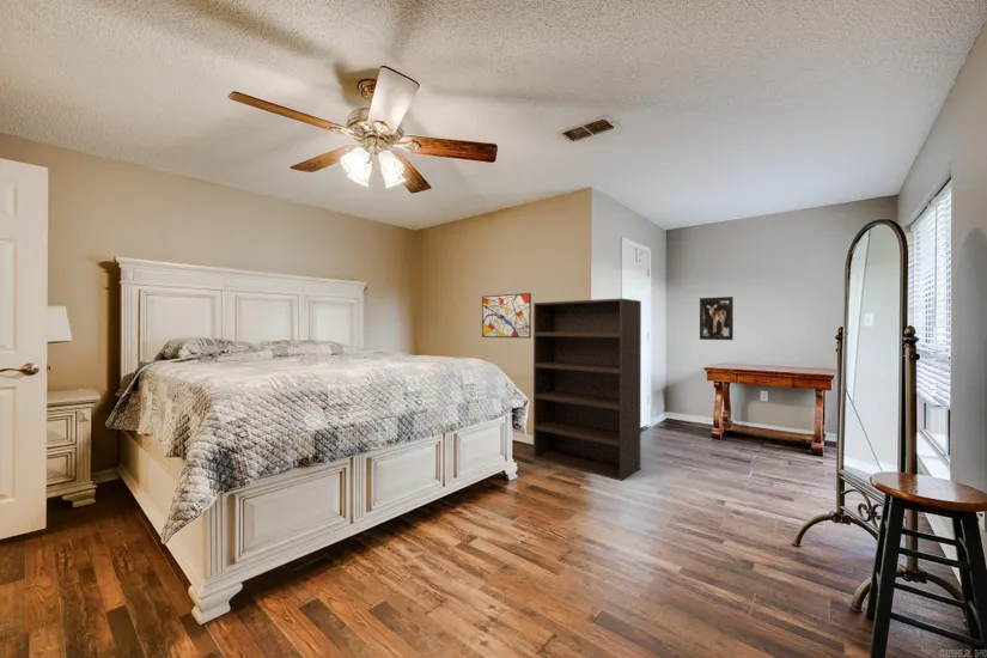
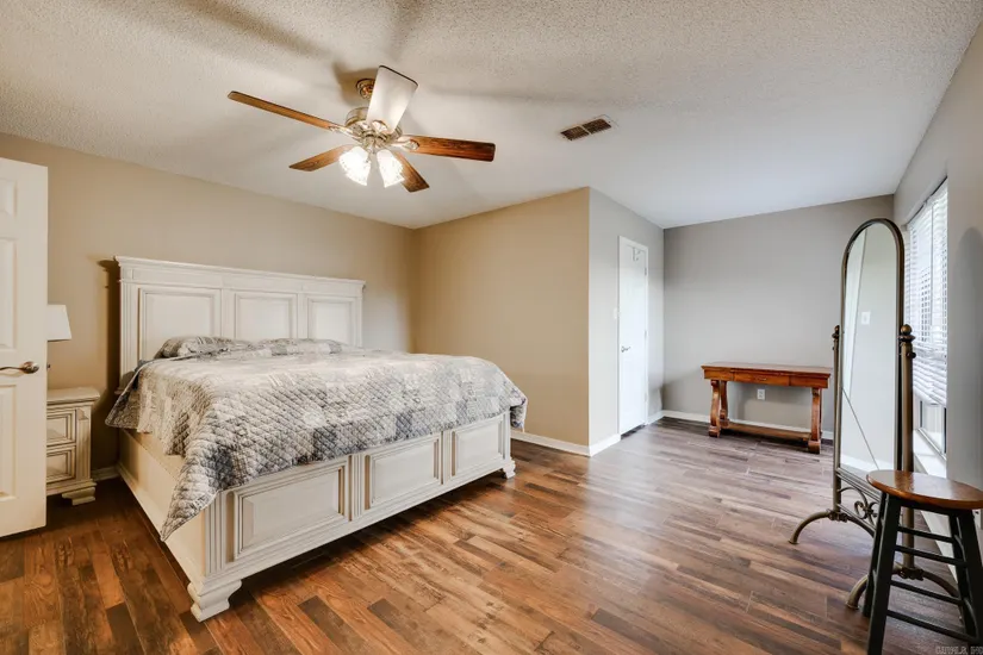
- wall art (715, 318)
- wall art (505, 316)
- bookshelf (584, 382)
